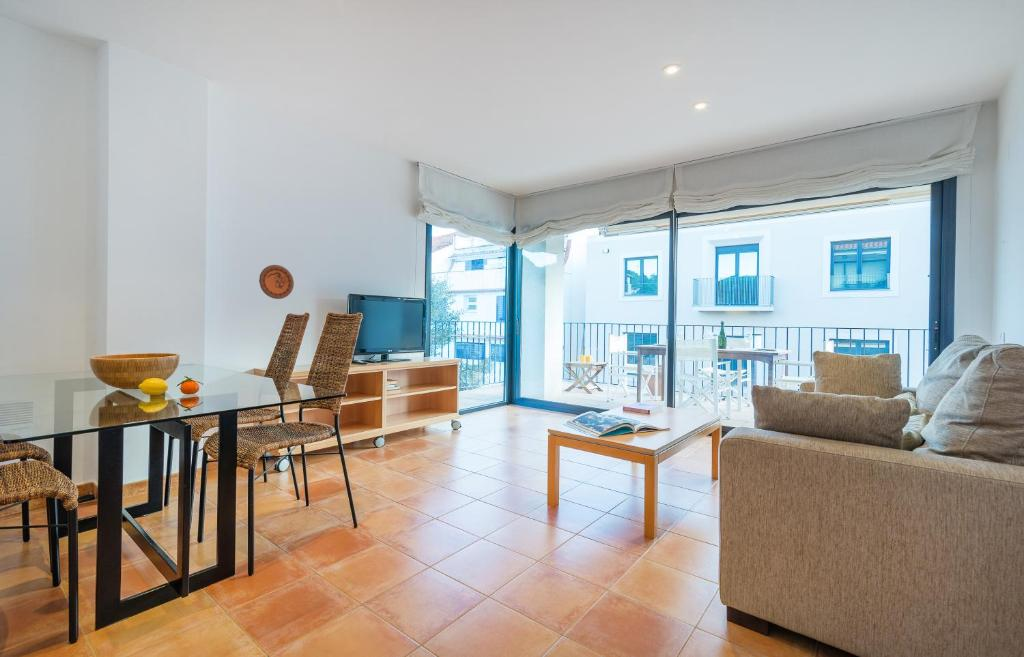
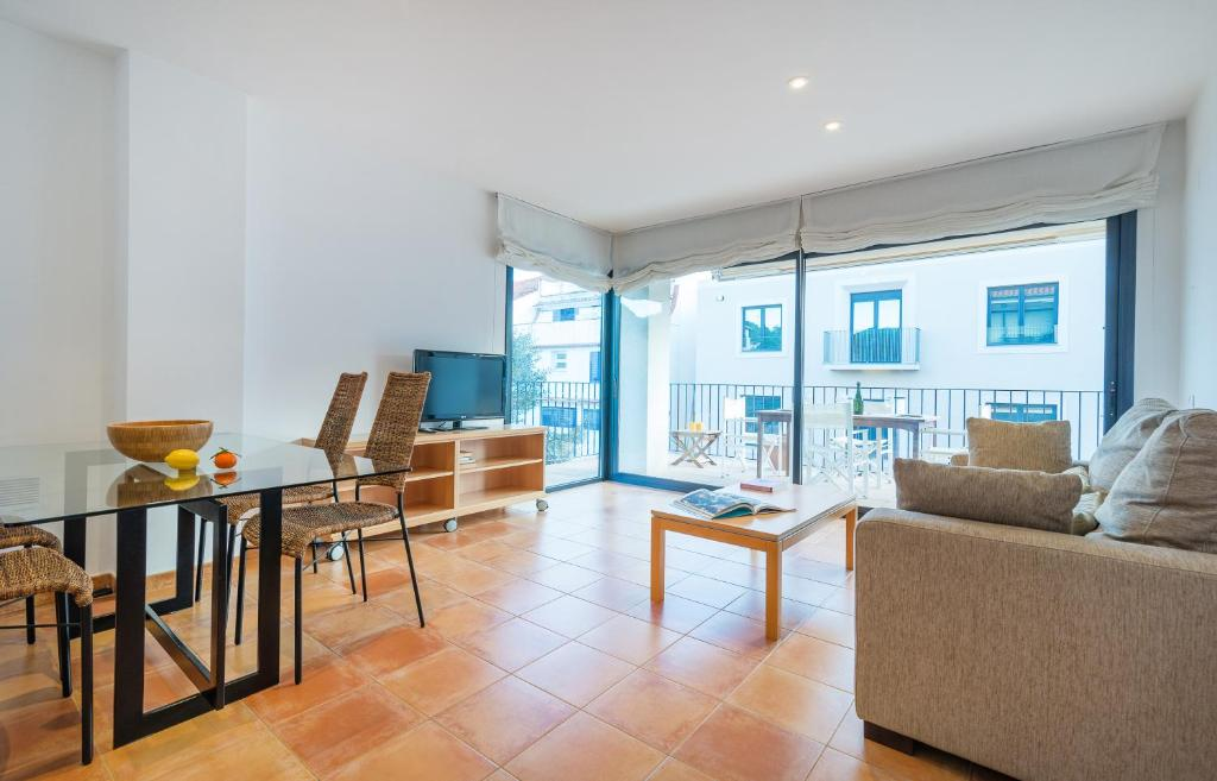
- decorative plate (276, 282)
